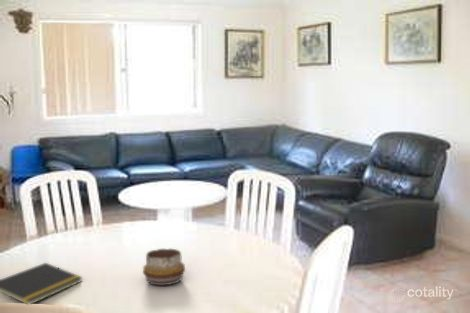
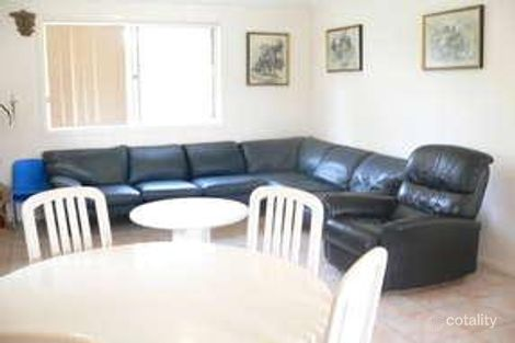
- decorative bowl (164, 266)
- notepad (38, 282)
